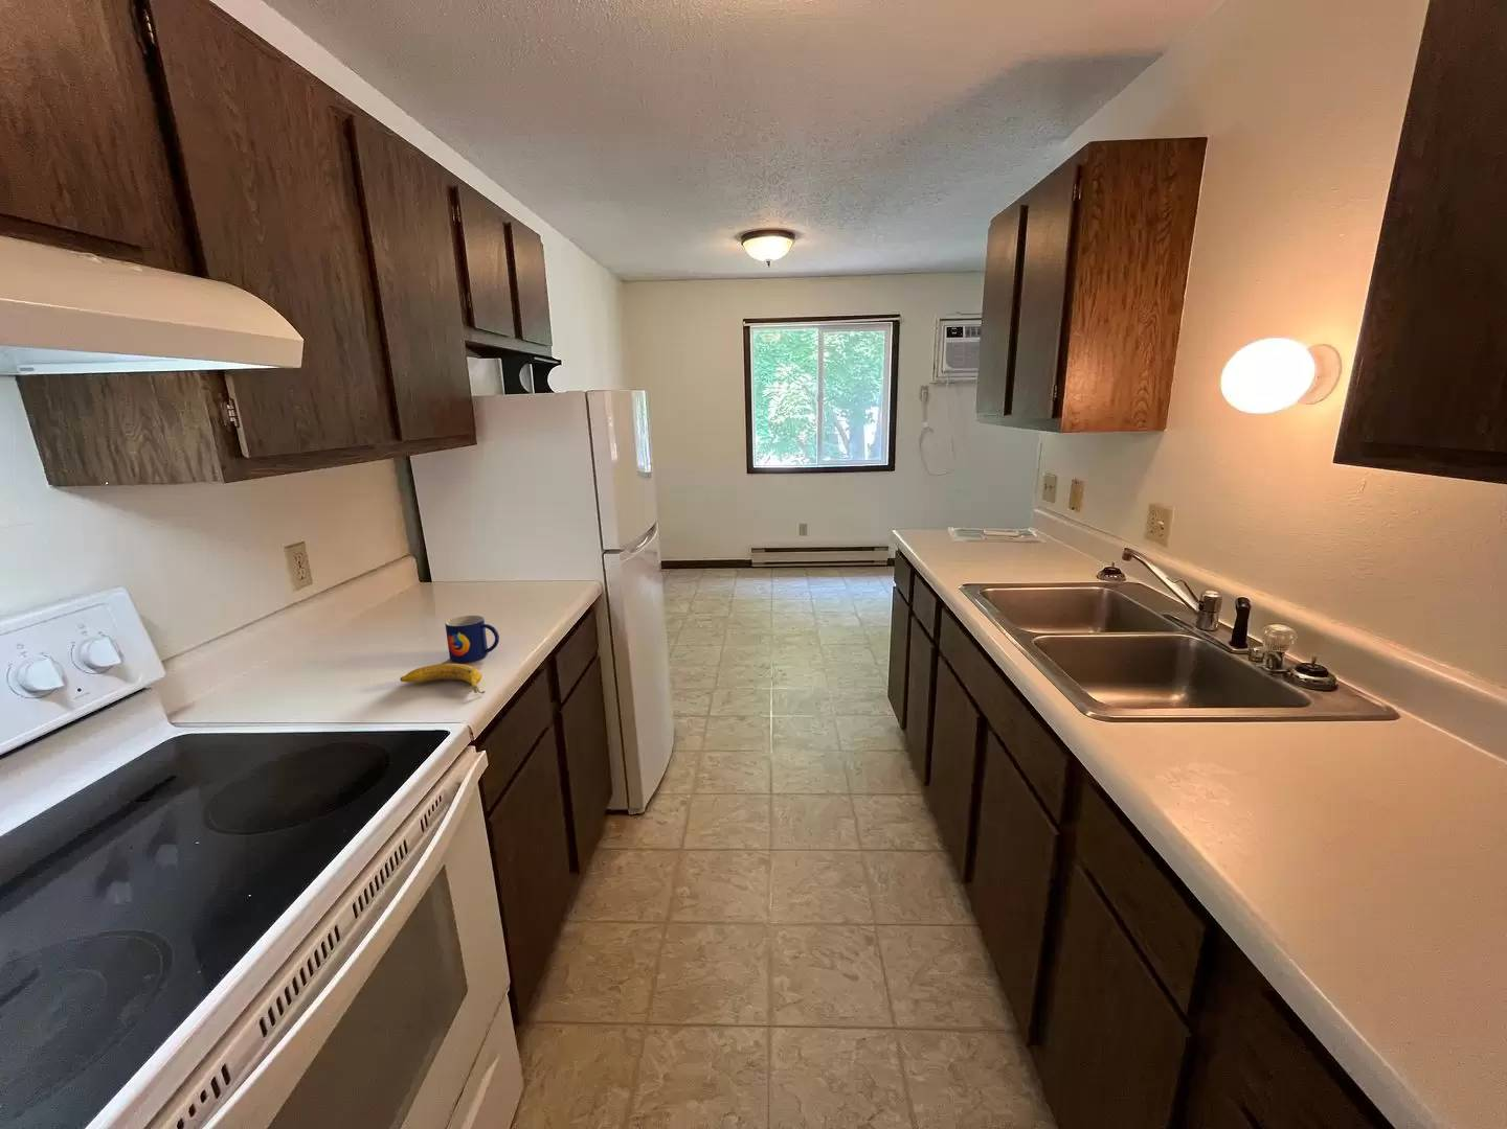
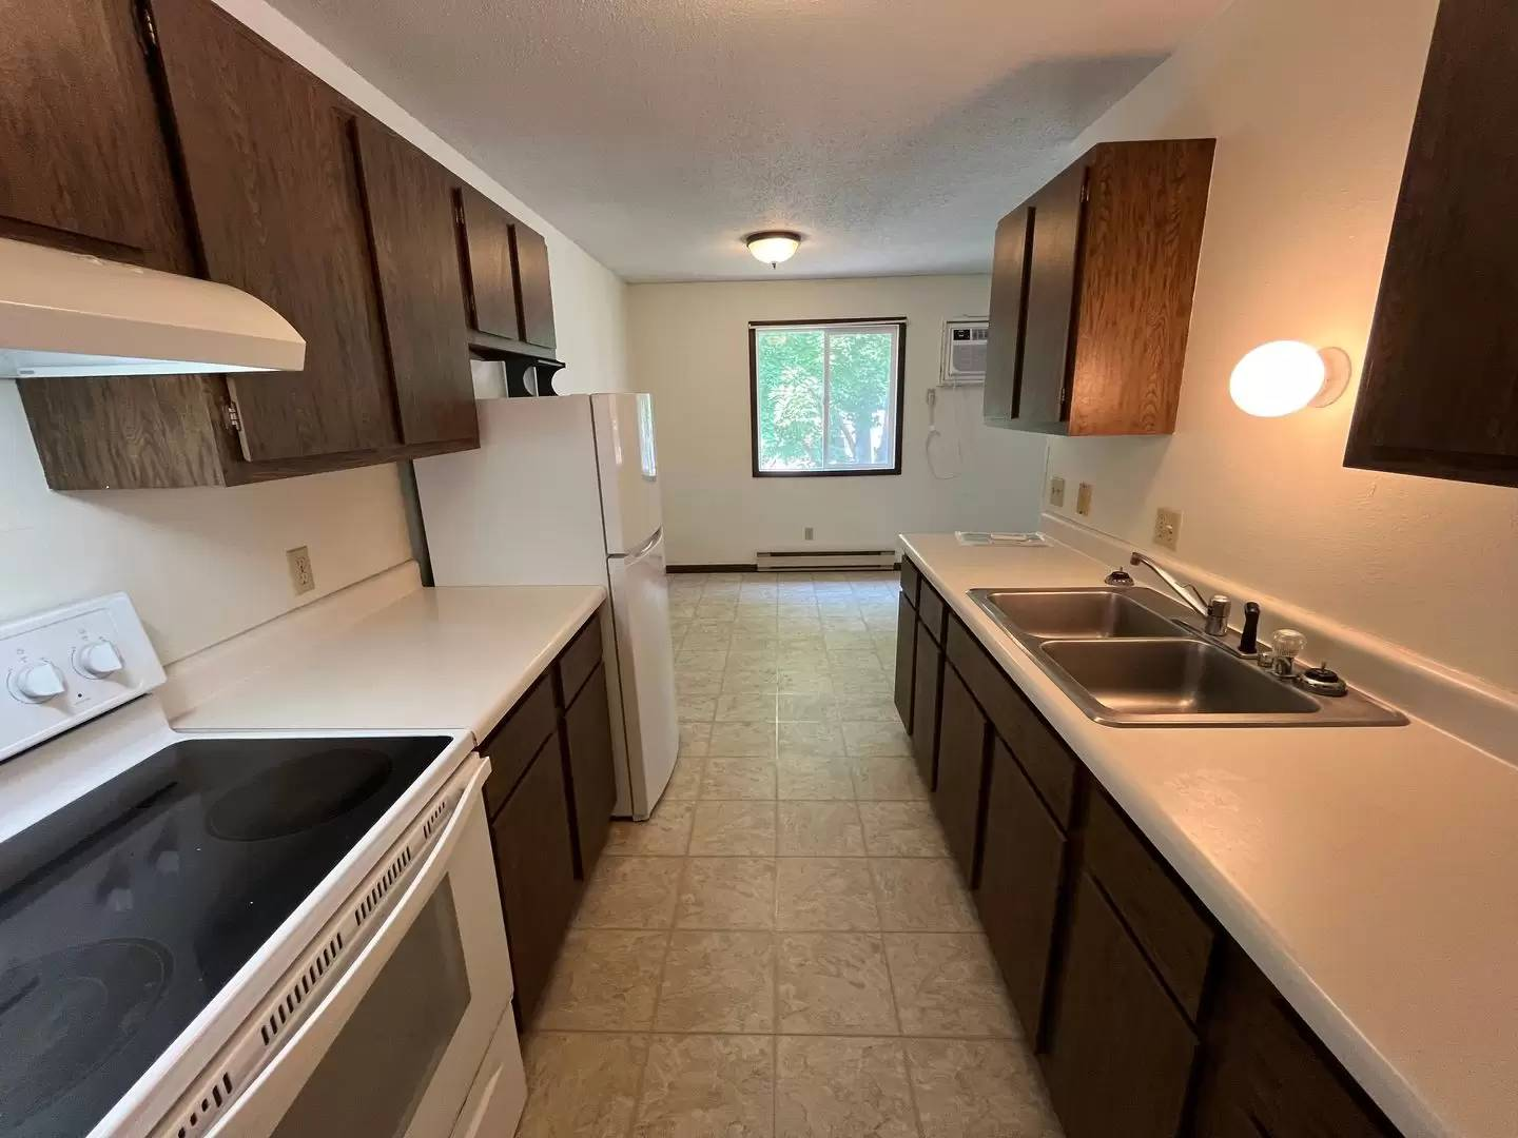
- fruit (447, 676)
- mug (475, 638)
